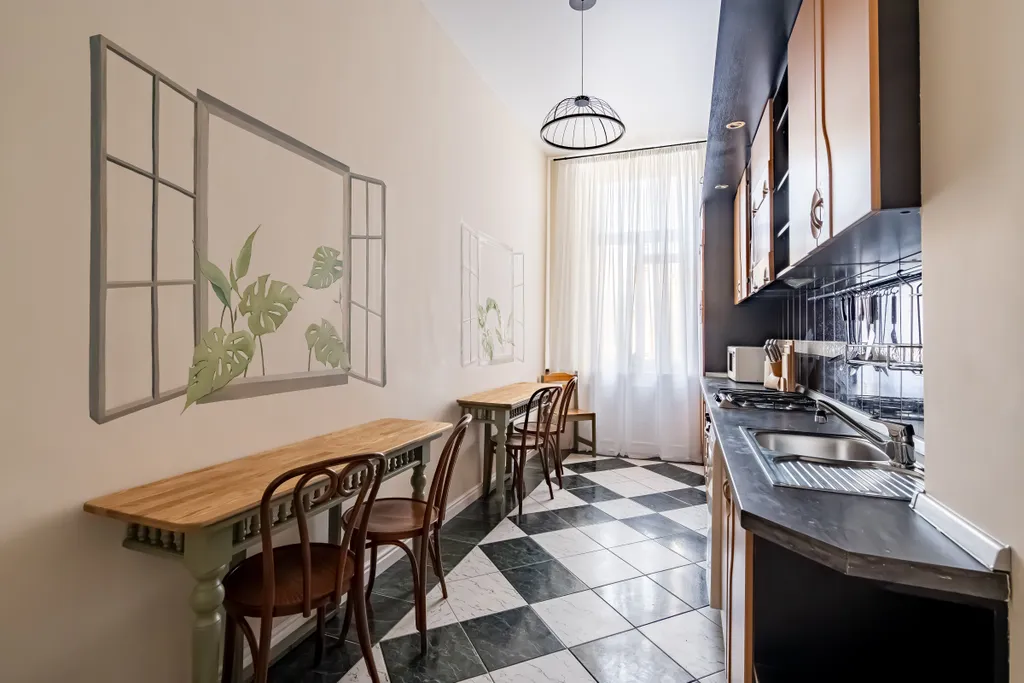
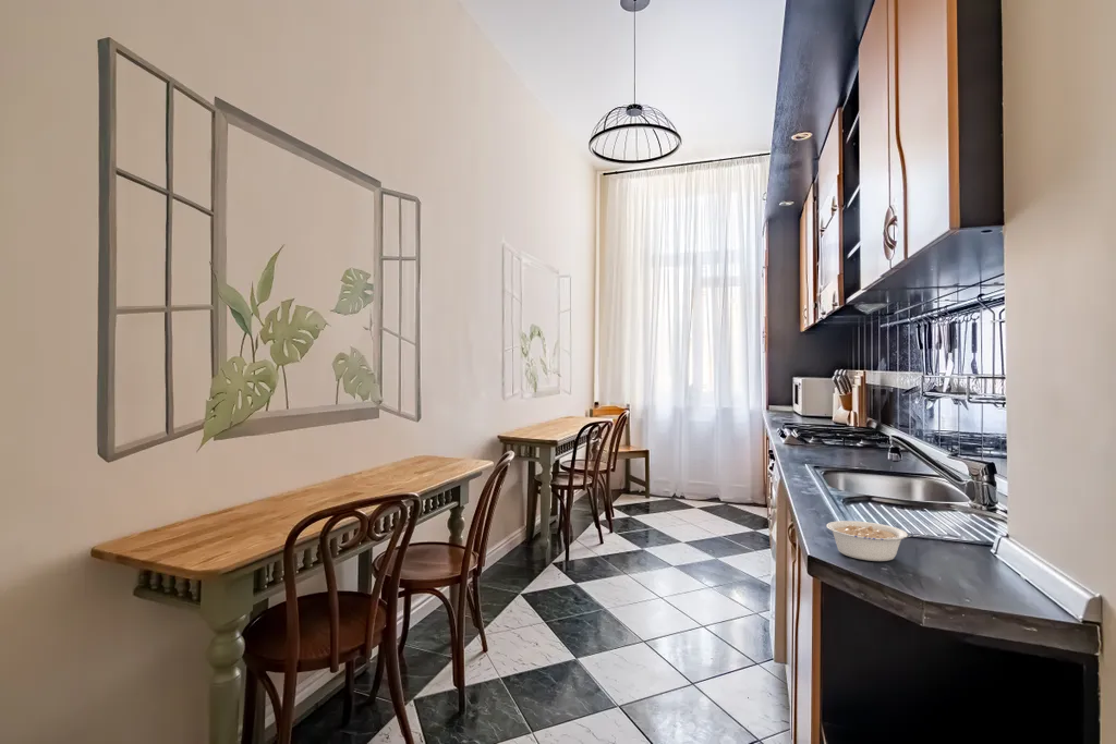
+ legume (869, 539)
